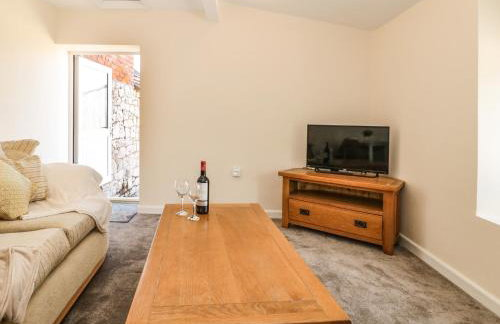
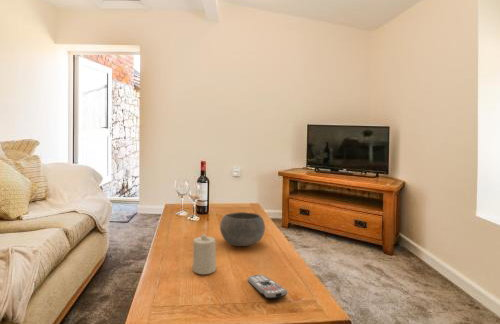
+ candle (204, 251)
+ bowl (242, 229)
+ remote control (265, 285)
